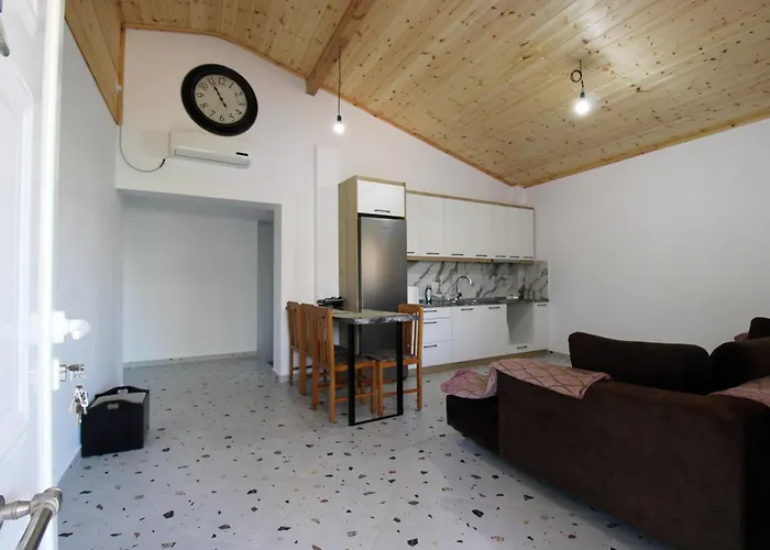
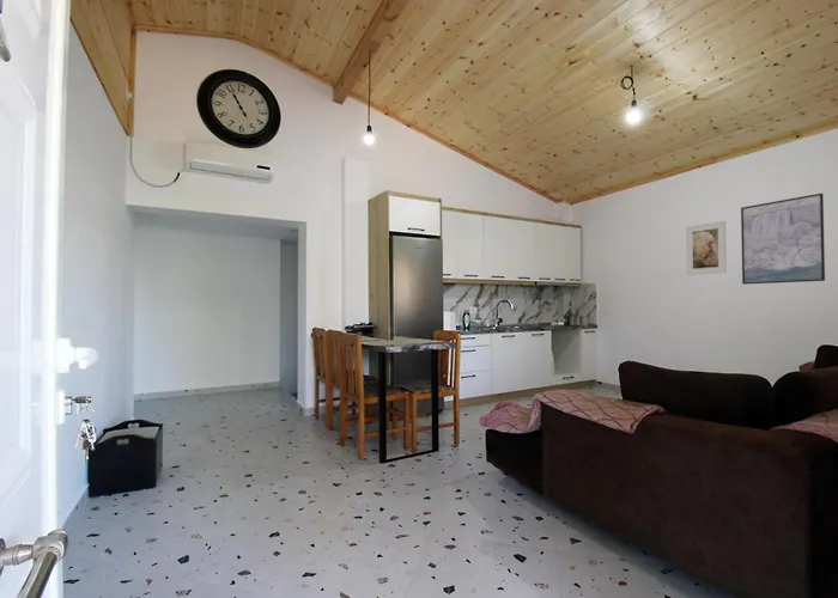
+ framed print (705, 249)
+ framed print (779, 242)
